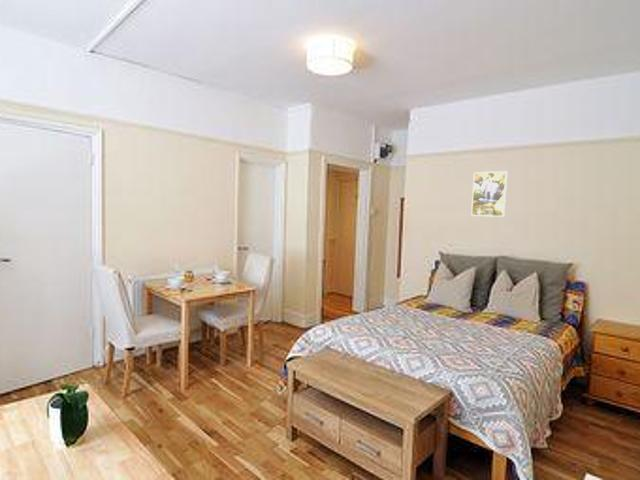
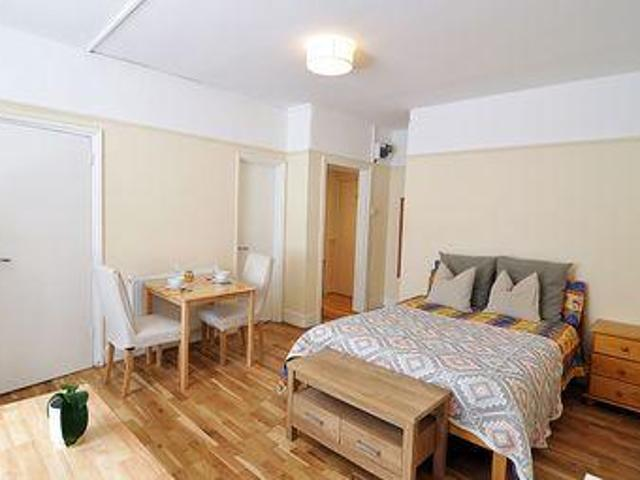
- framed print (488, 194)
